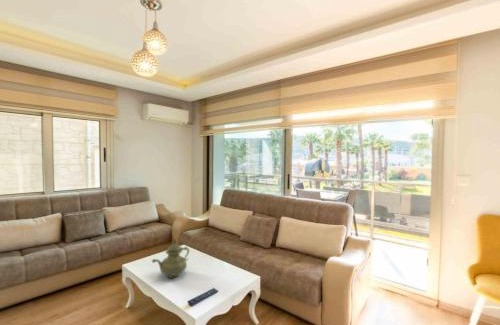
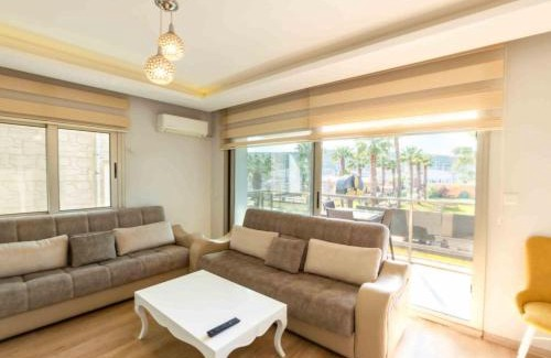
- teapot (171, 257)
